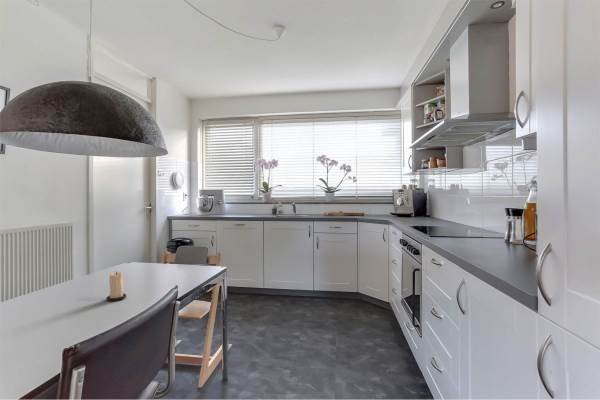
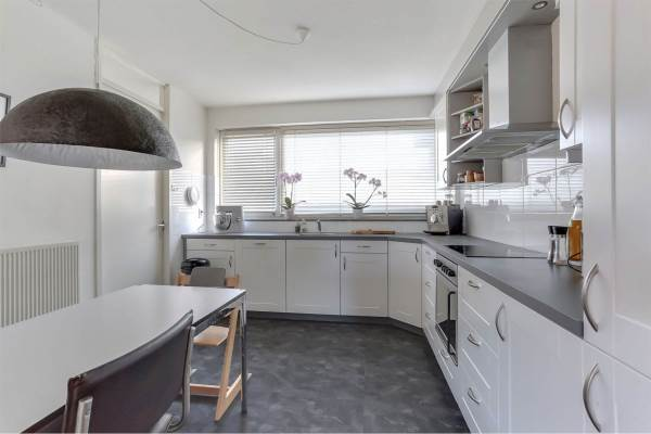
- candle (116, 284)
